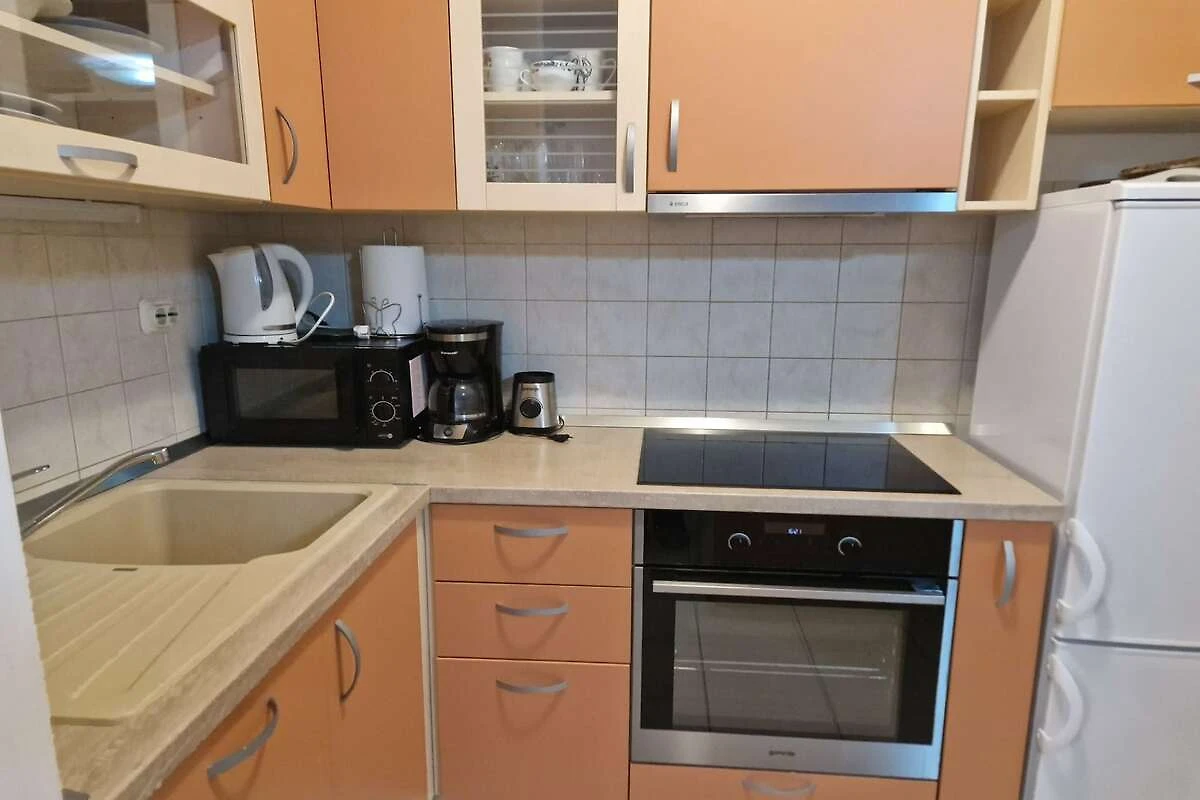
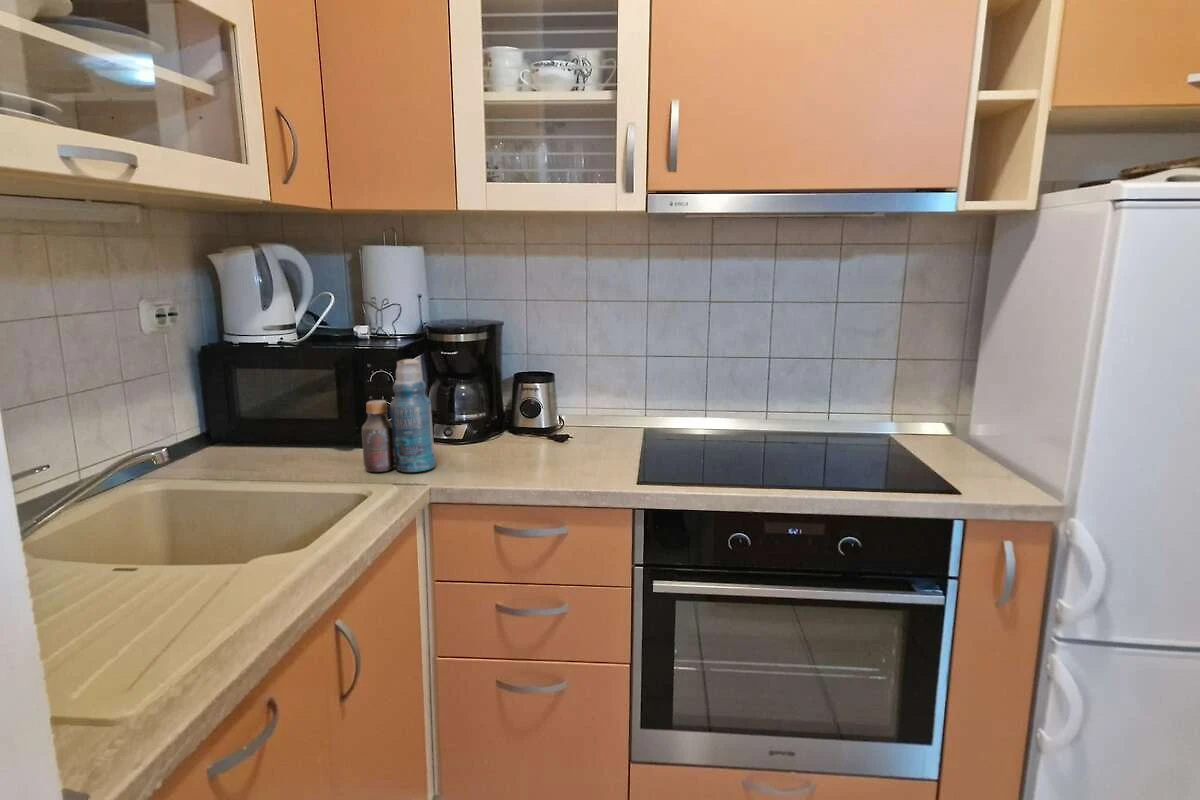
+ bottle (398, 414)
